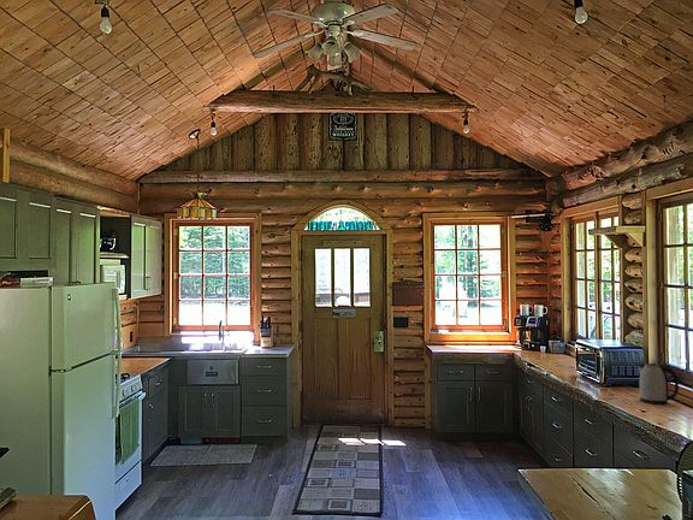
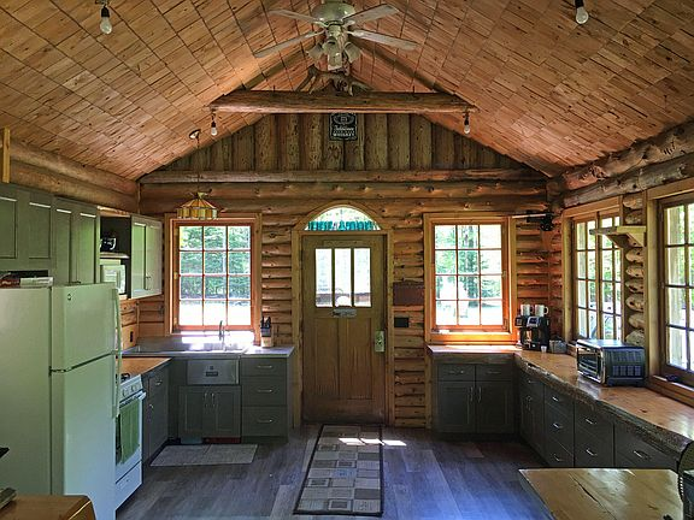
- kettle (658, 383)
